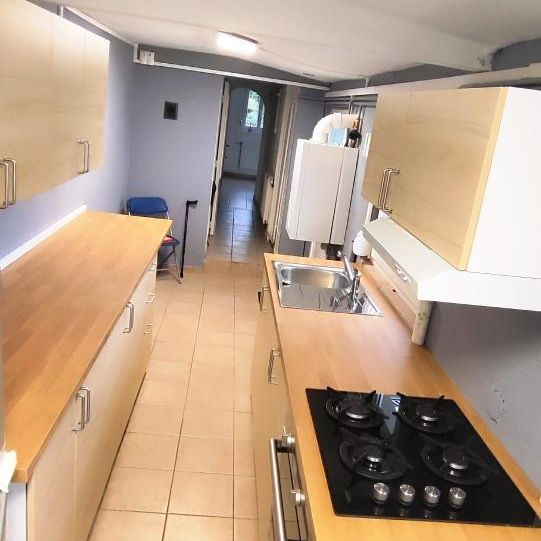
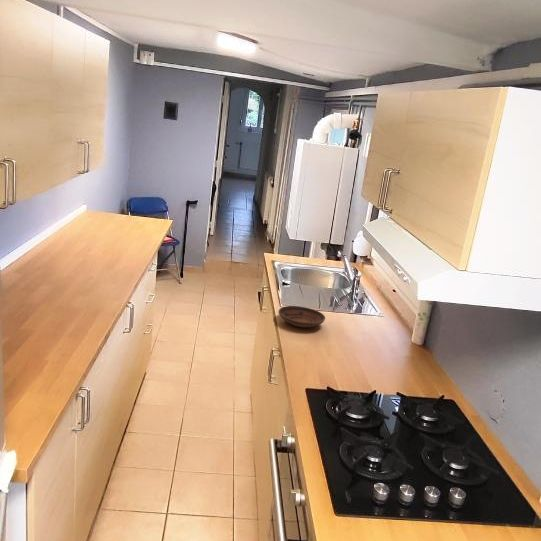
+ bowl (301, 318)
